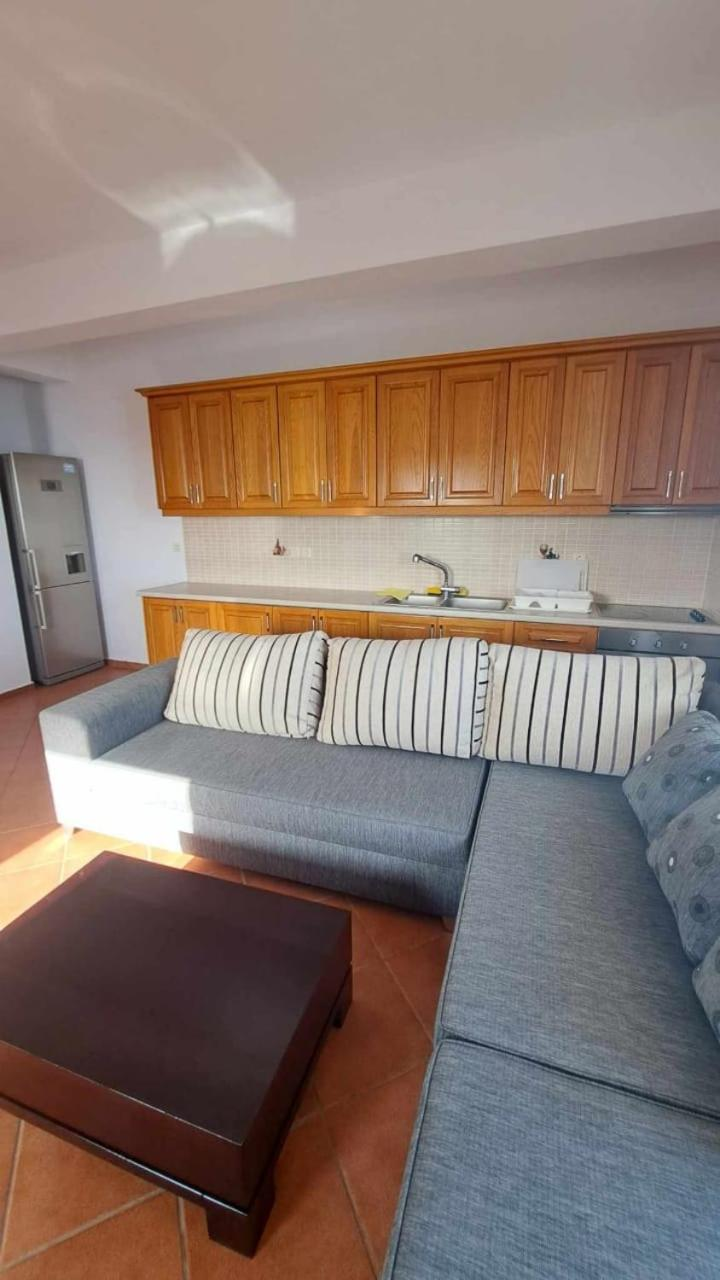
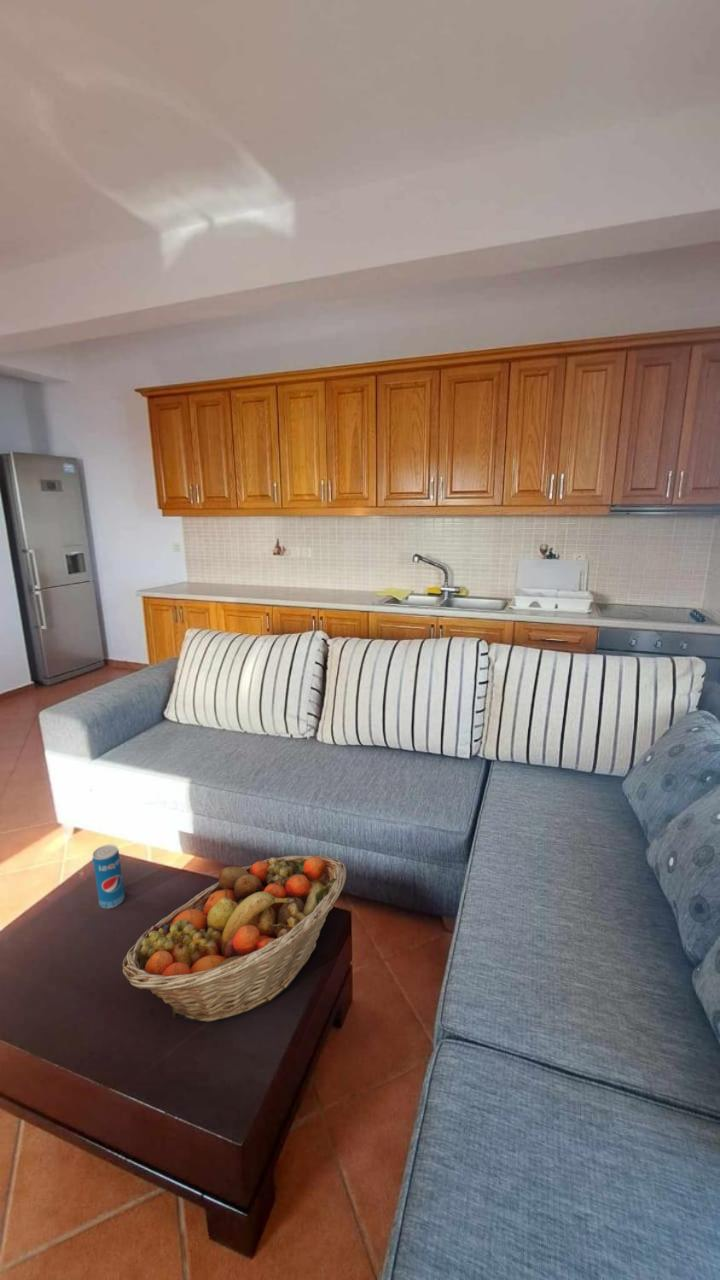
+ beverage can (108, 876)
+ fruit basket (244, 925)
